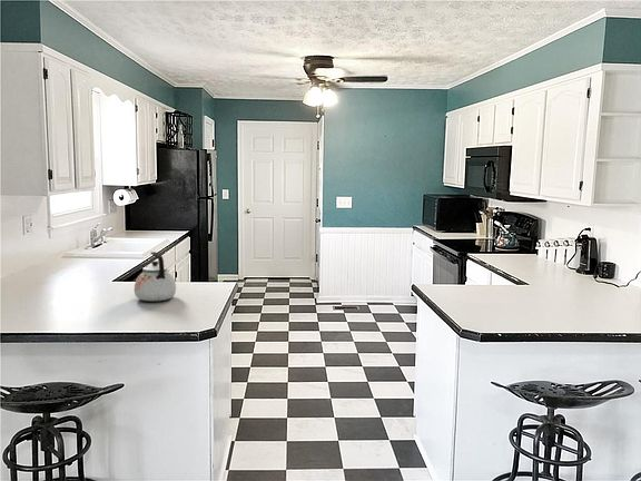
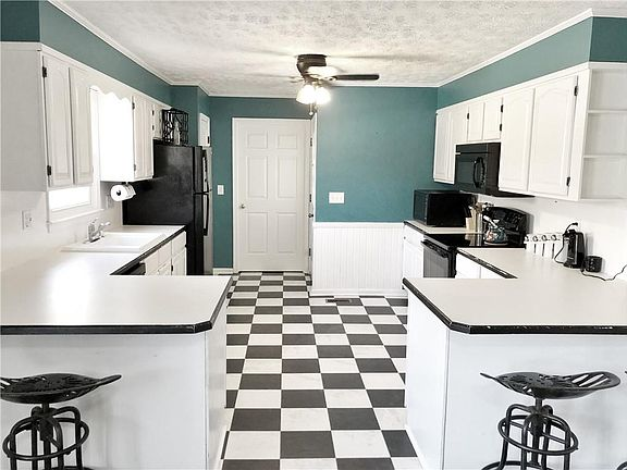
- kettle (155, 275)
